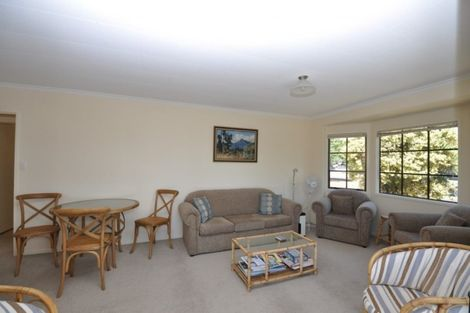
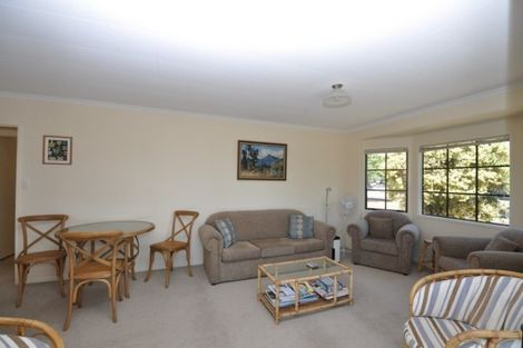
+ wall art (57, 150)
